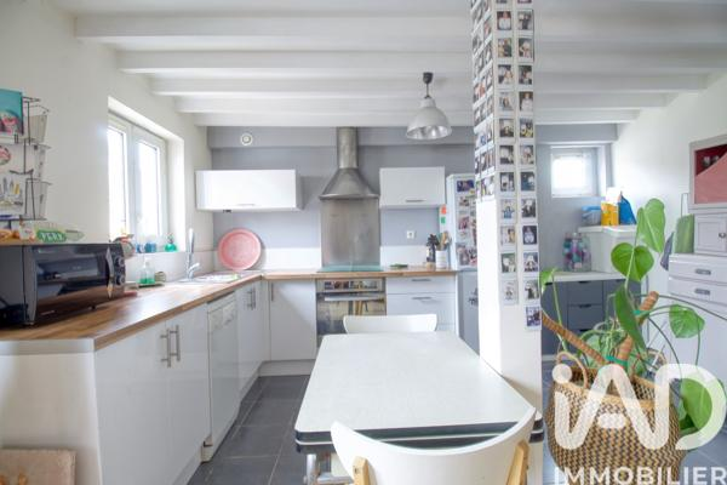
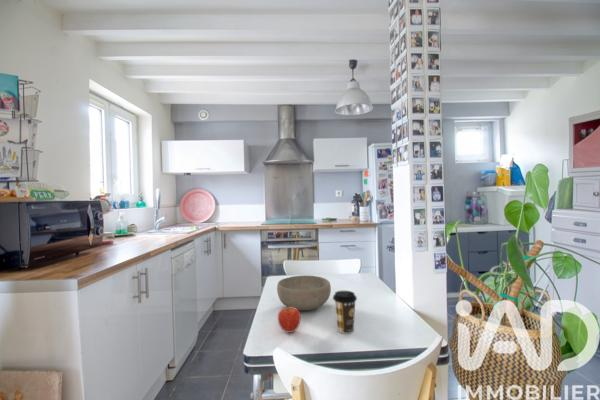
+ fruit (289, 318)
+ bowl (304, 294)
+ coffee cup (345, 311)
